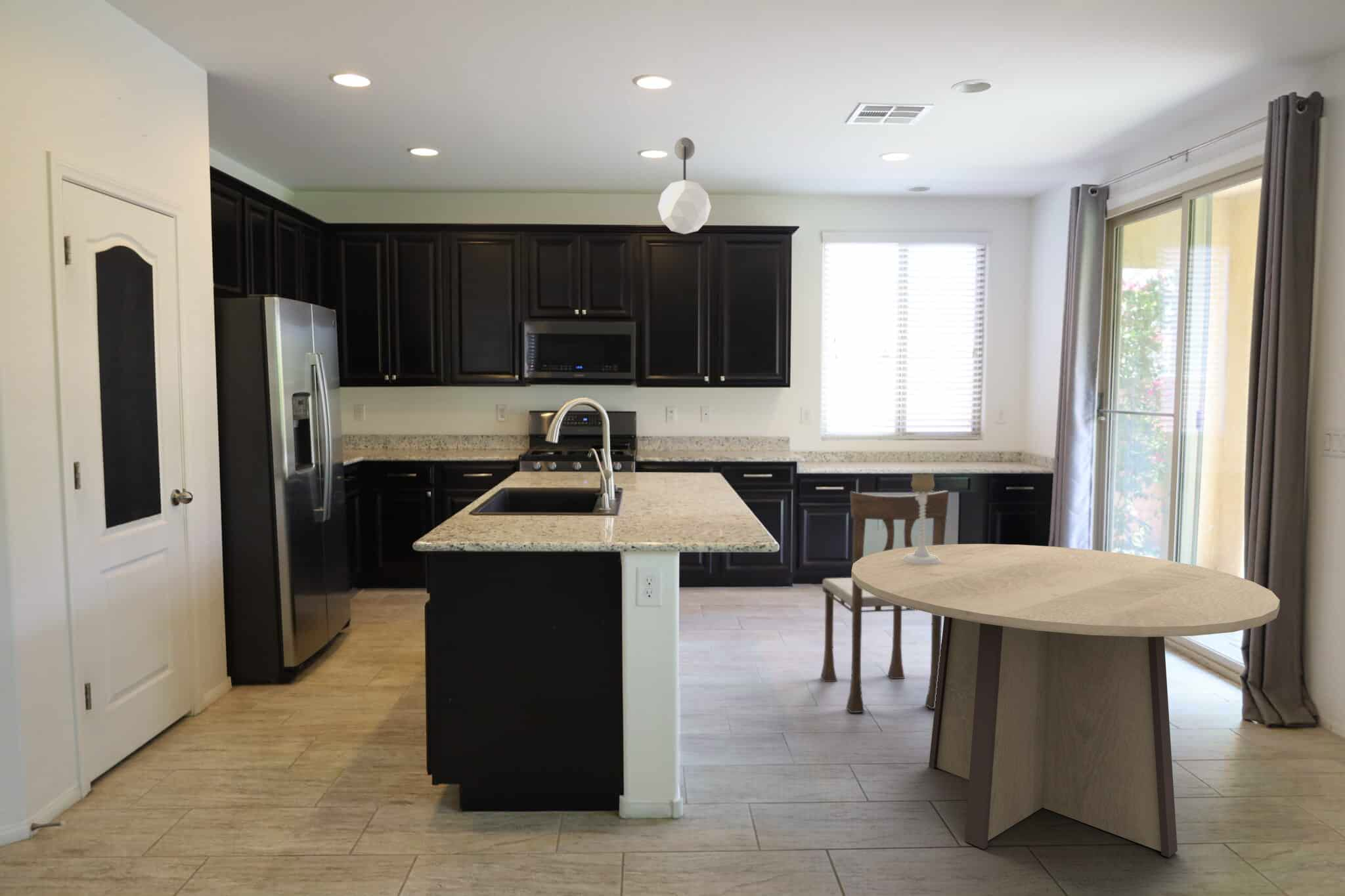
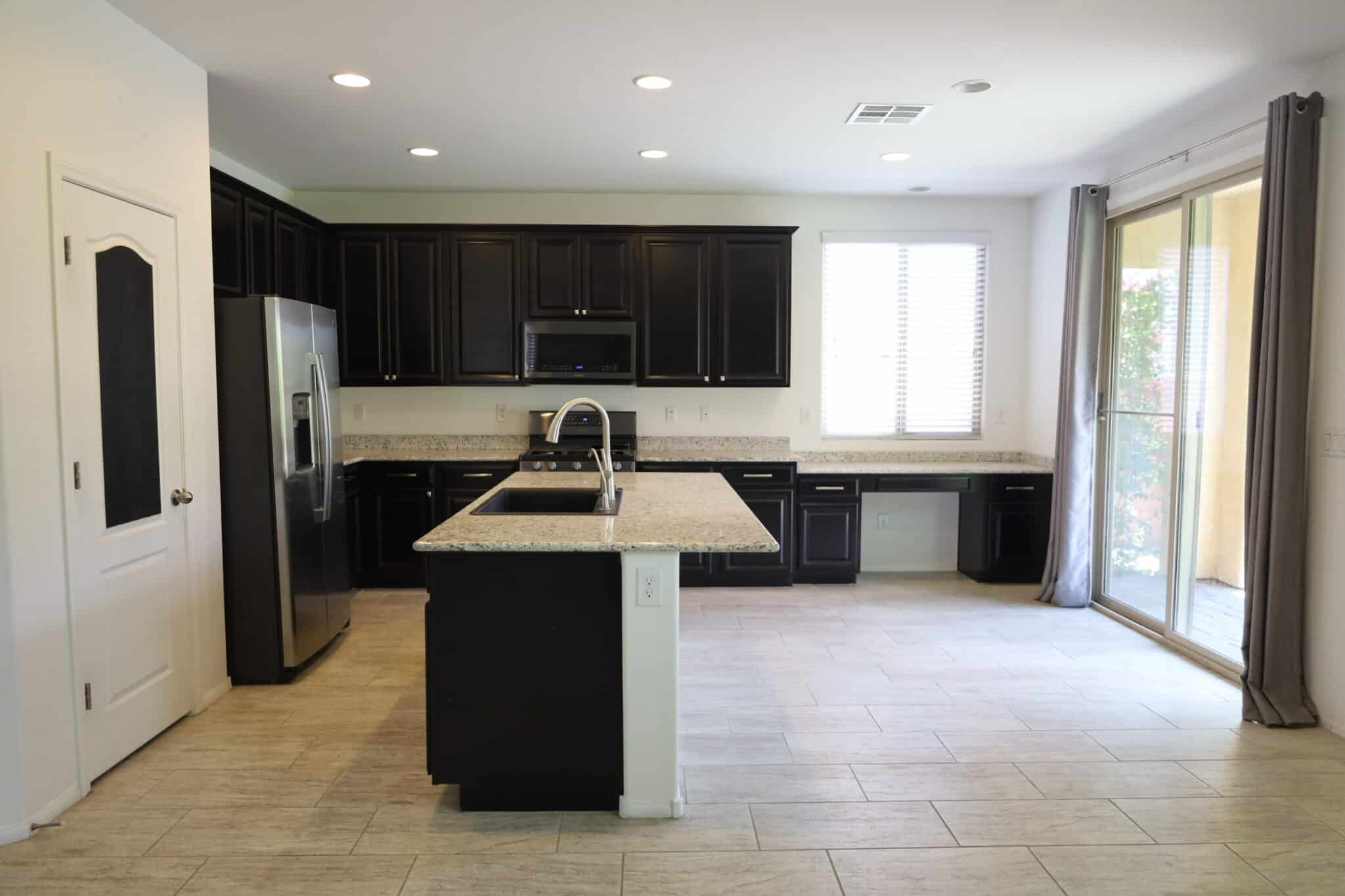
- candle holder (922, 517)
- dining chair (877, 597)
- pendant lamp (684, 183)
- dining table (1044, 691)
